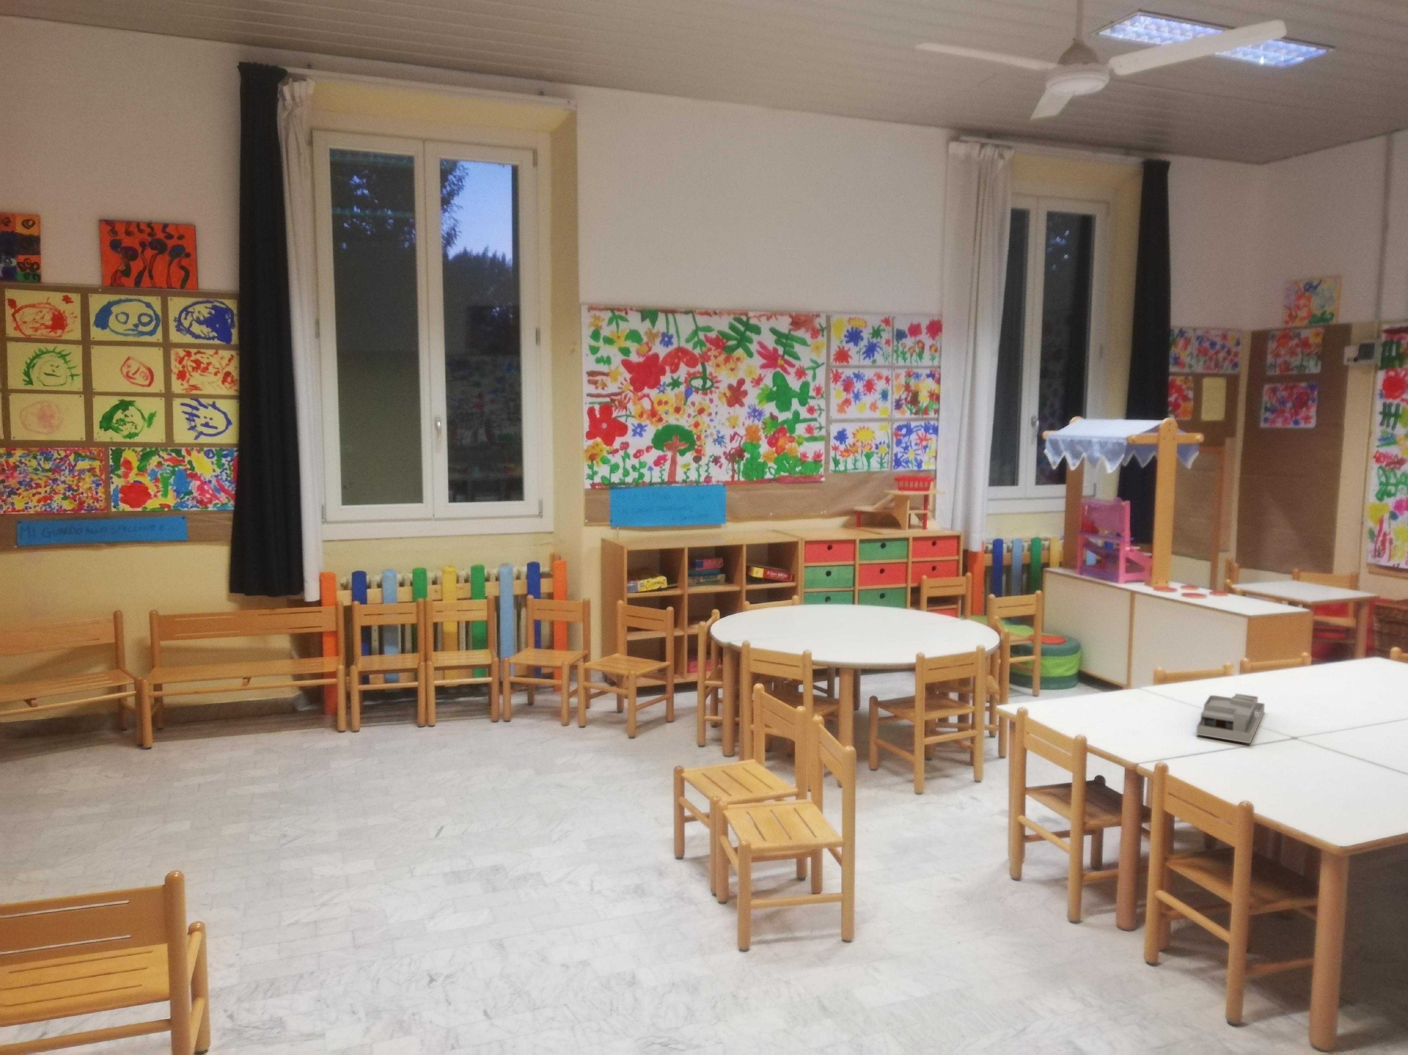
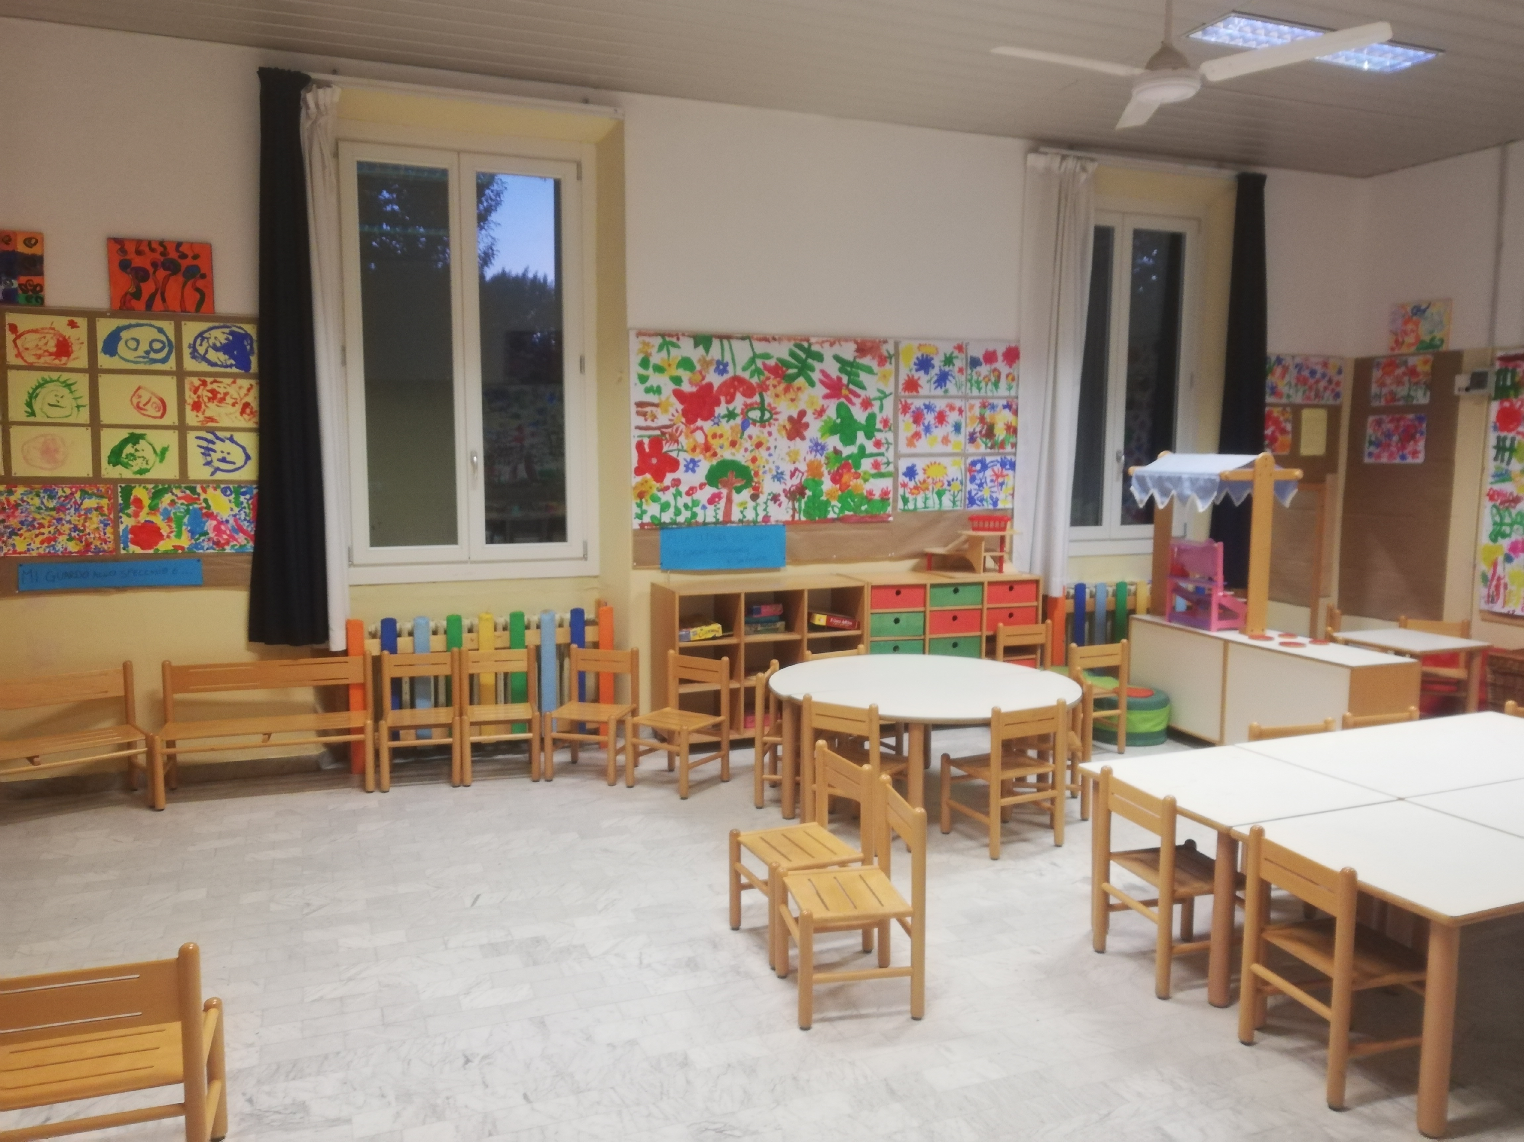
- desk organizer (1233, 711)
